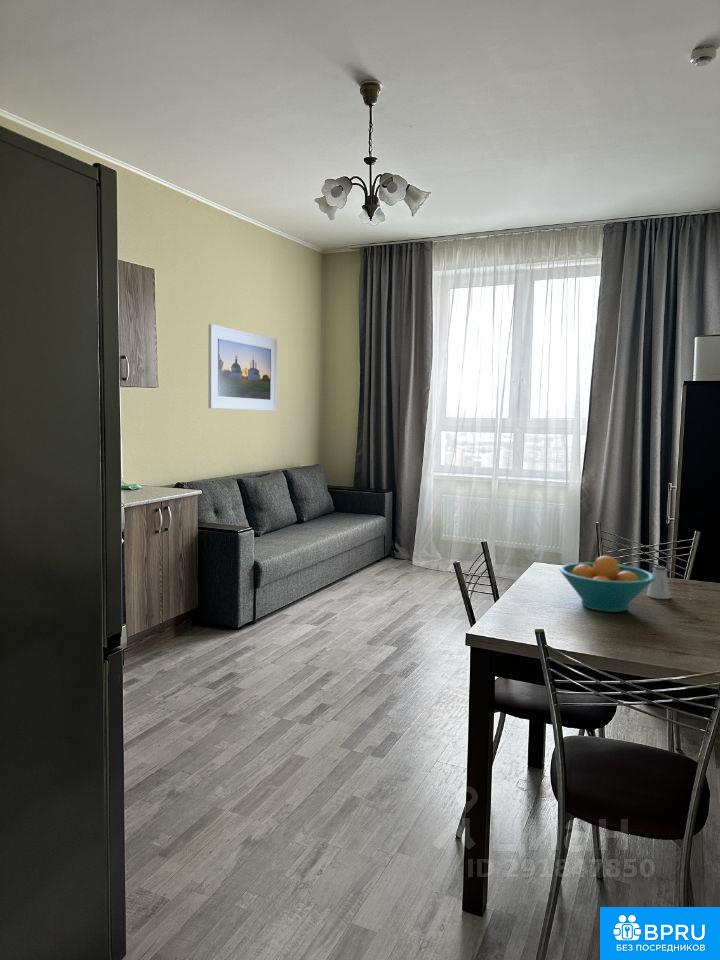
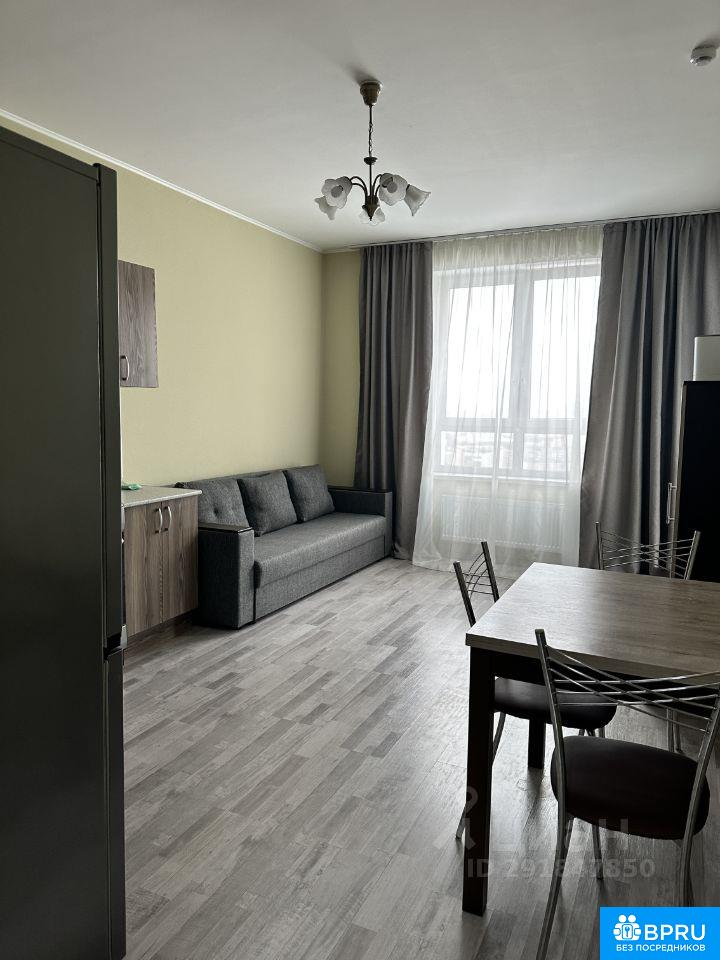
- fruit bowl (605, 581)
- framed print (245, 371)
- saltshaker (659, 581)
